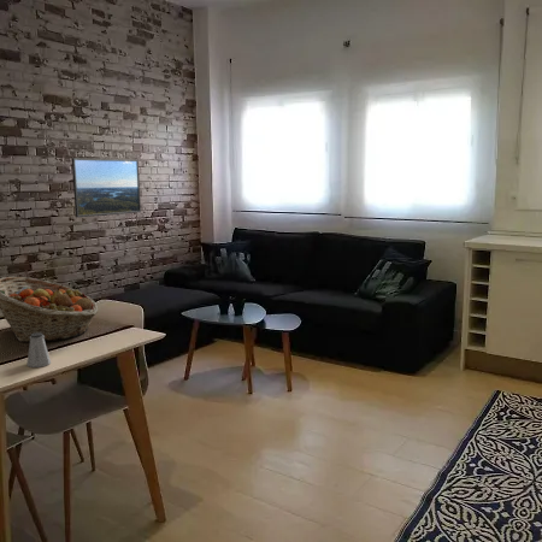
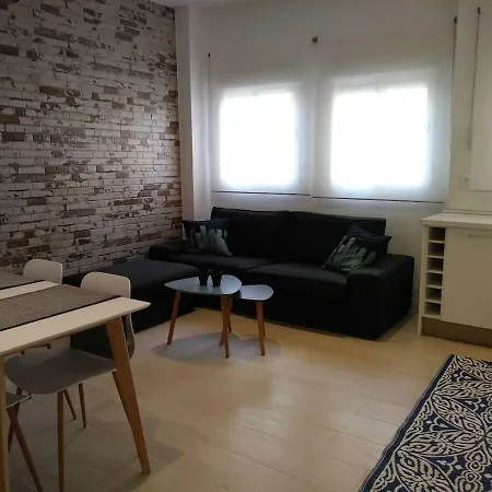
- saltshaker (37, 348)
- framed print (108, 187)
- fruit basket (45, 305)
